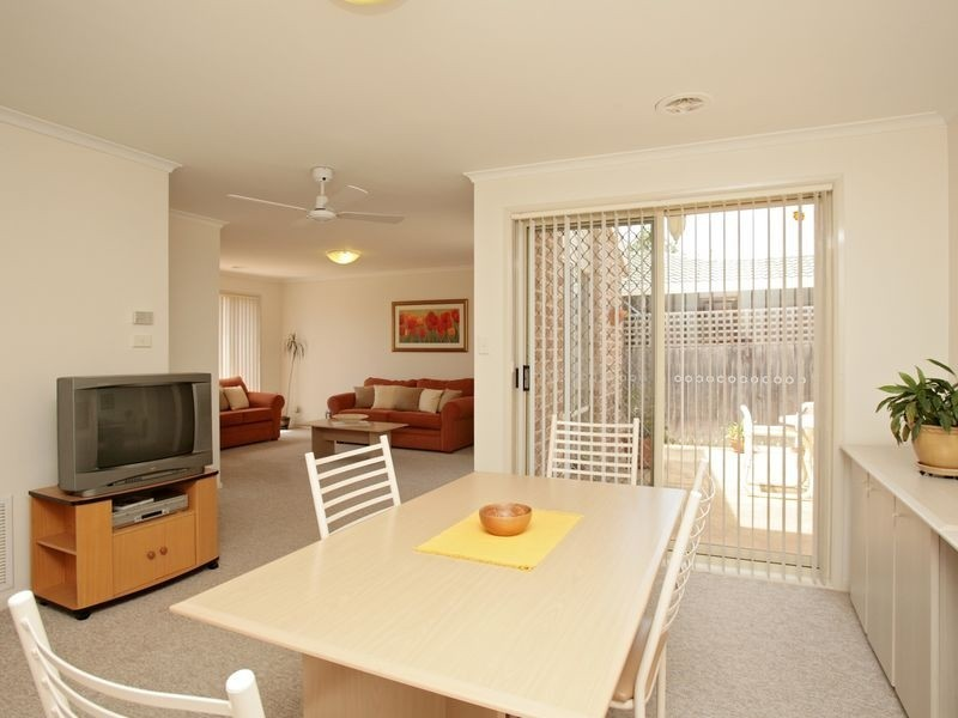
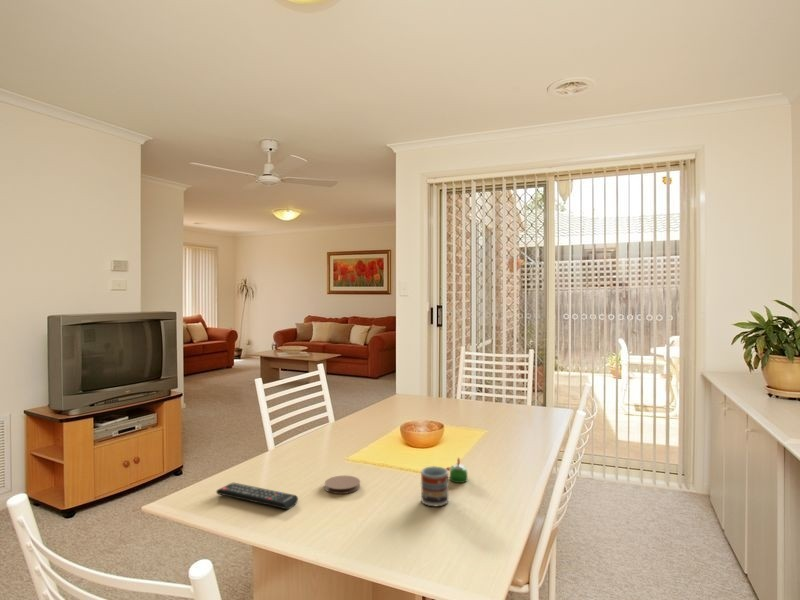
+ cup (436, 484)
+ candle (453, 466)
+ coaster (342, 484)
+ remote control (256, 495)
